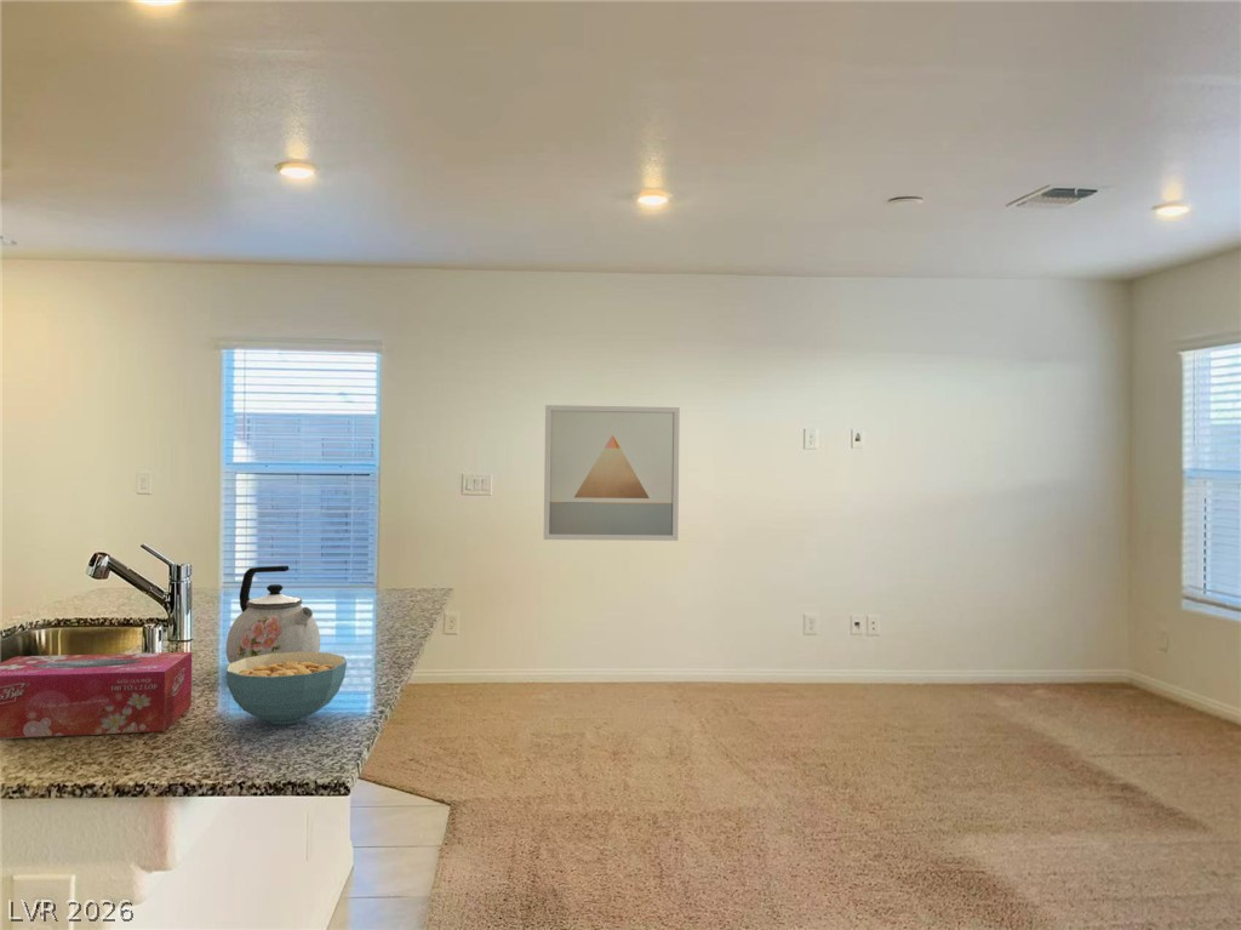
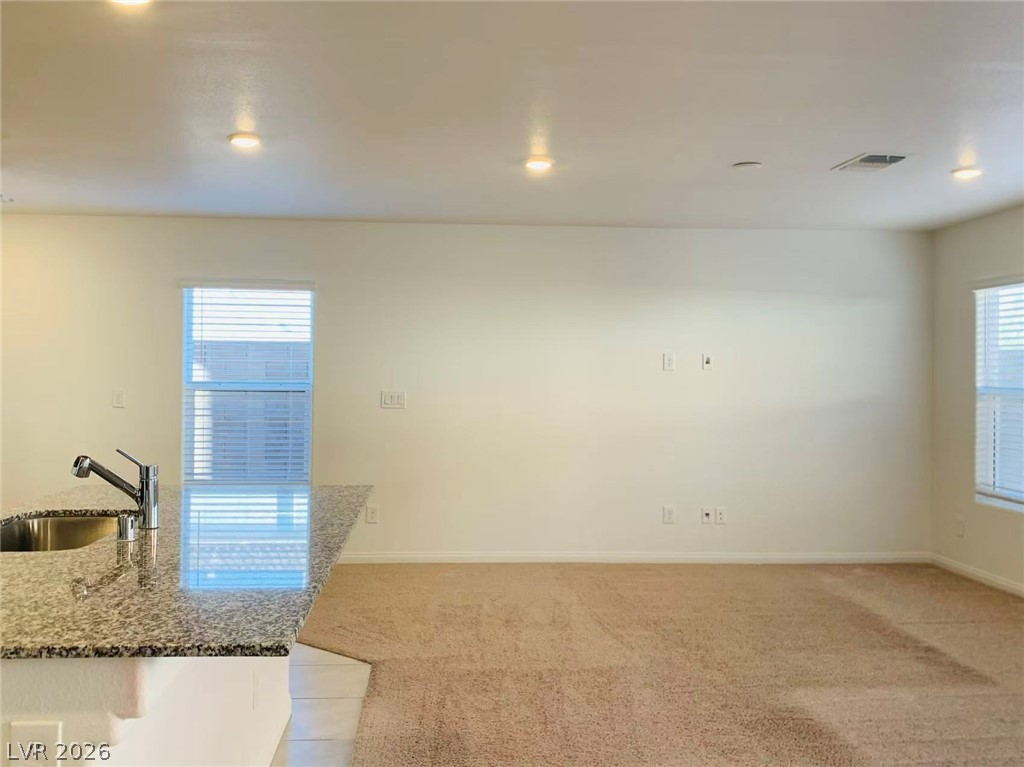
- kettle (275, 616)
- wall art (611, 473)
- cereal bowl (286, 691)
- tissue box (86, 692)
